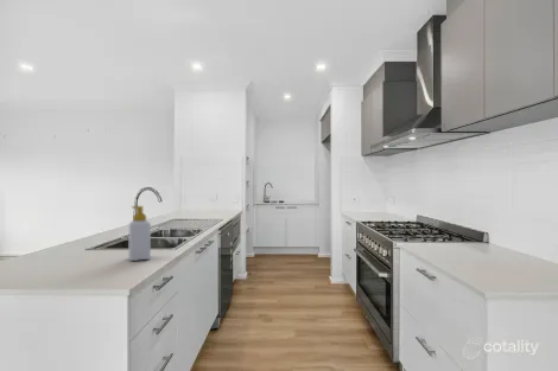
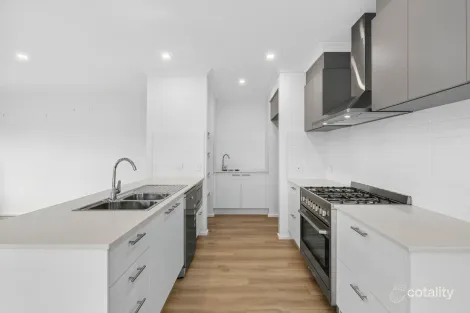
- soap bottle (139, 232)
